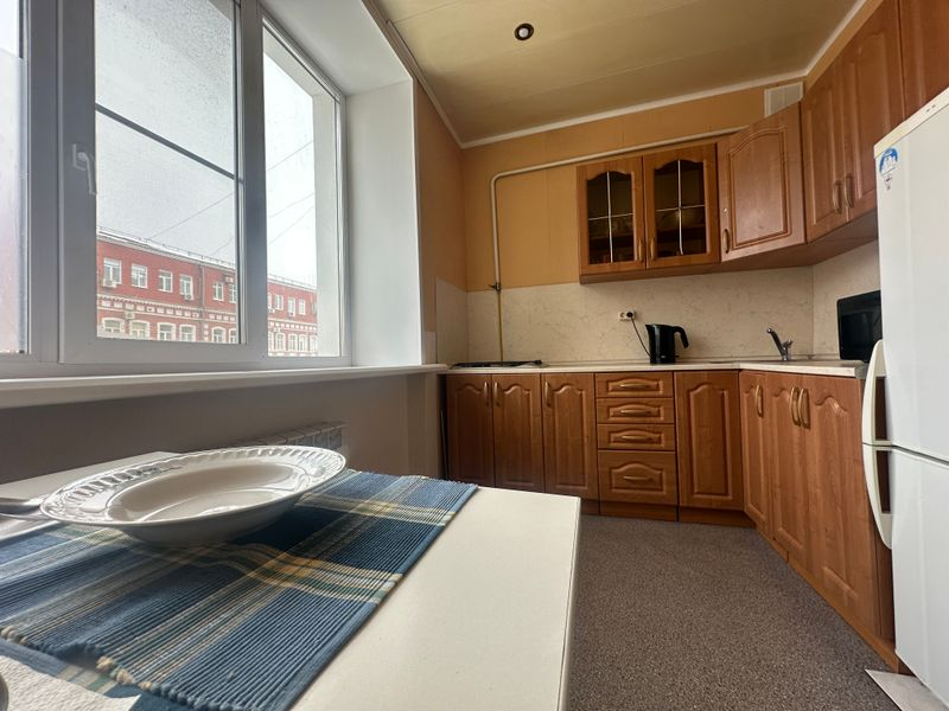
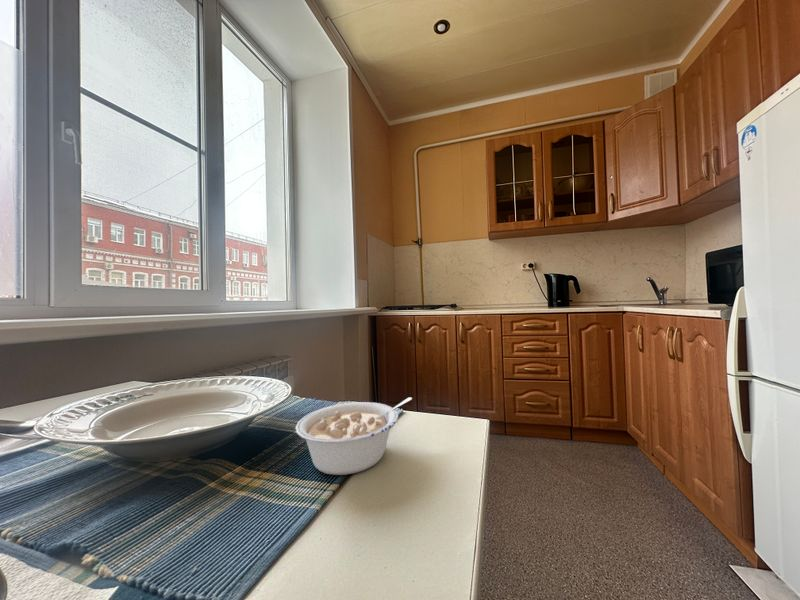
+ legume (352, 431)
